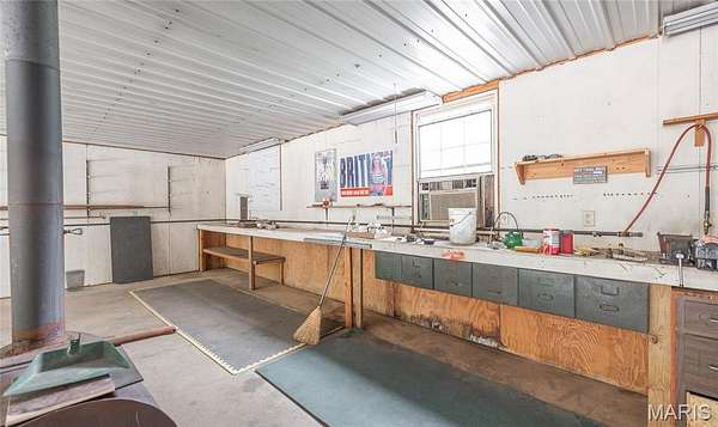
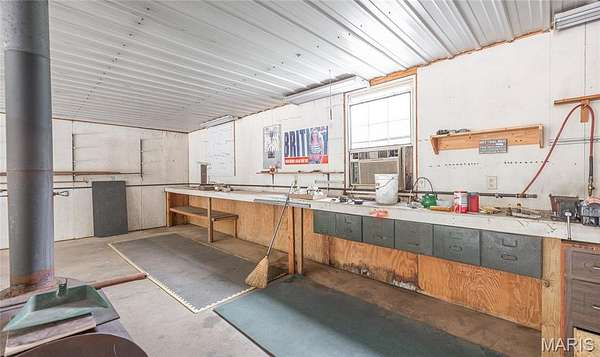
- wastebasket (74, 280)
